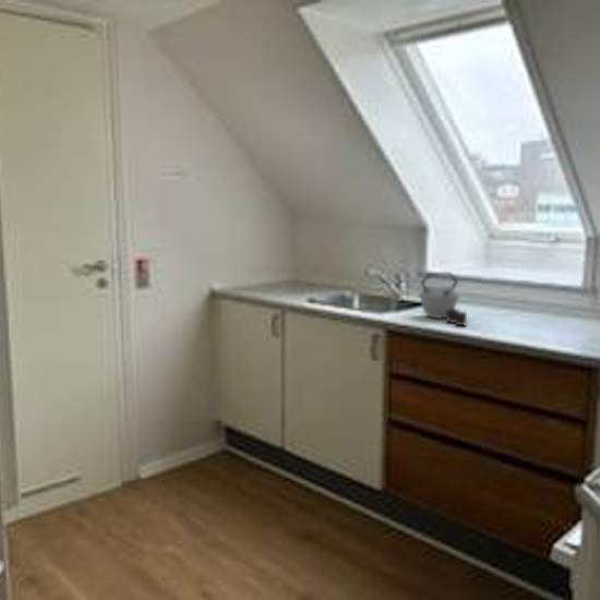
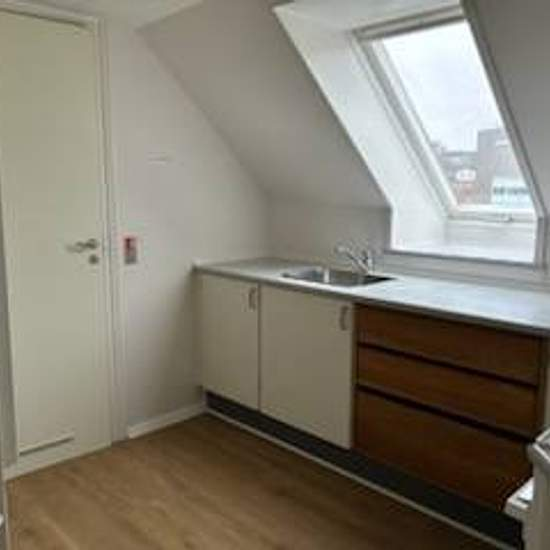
- kettle (447, 297)
